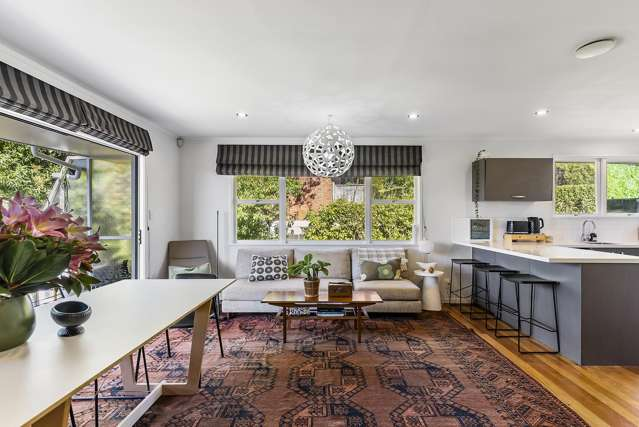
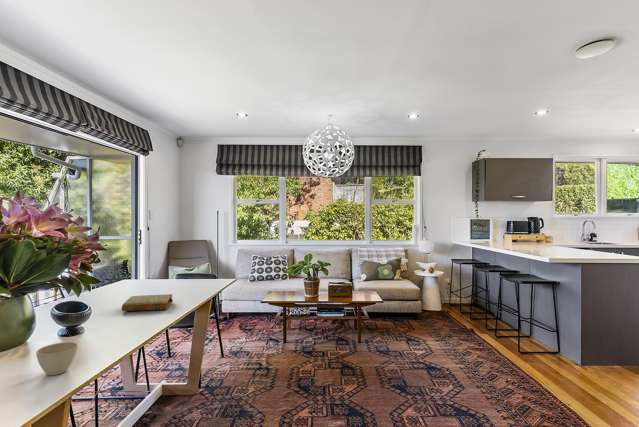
+ book (150, 302)
+ flower pot (57, 359)
